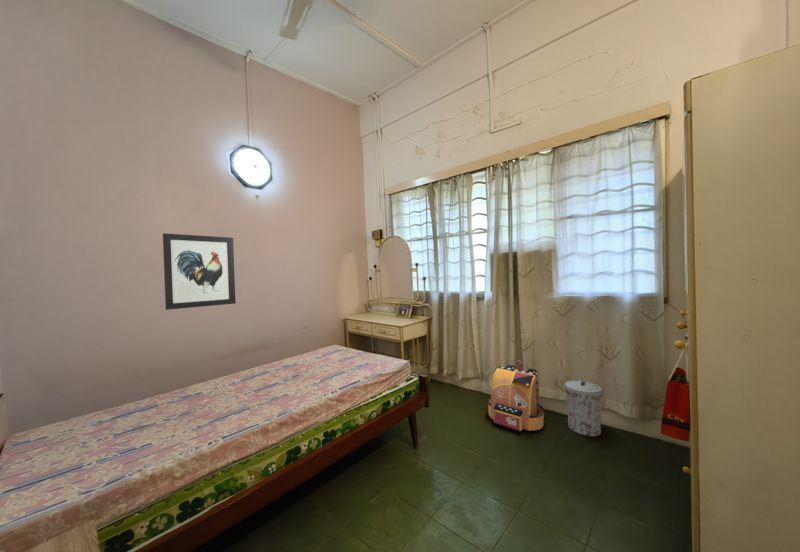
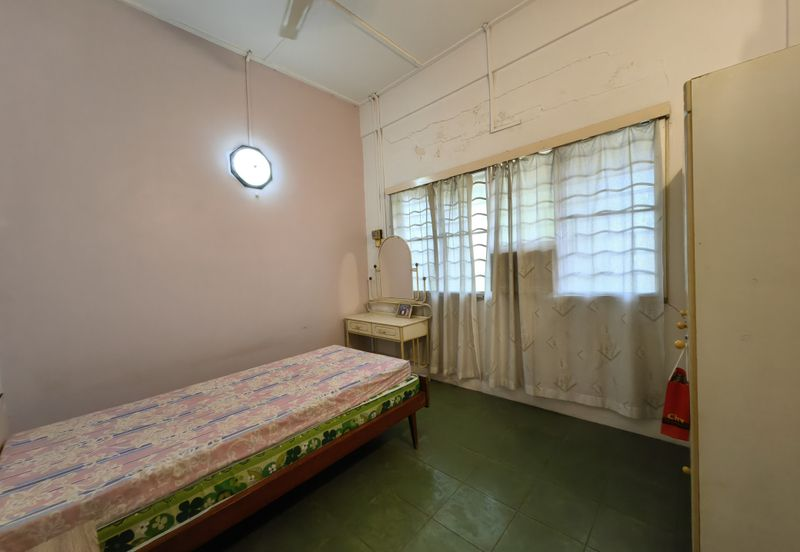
- wall art (201, 271)
- backpack (515, 390)
- trash can (583, 405)
